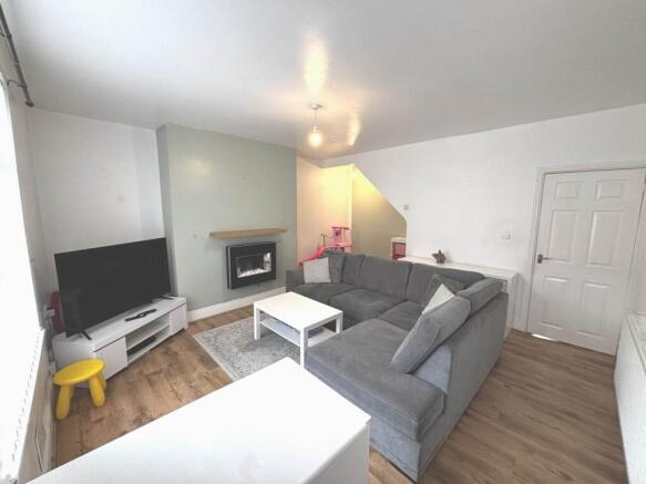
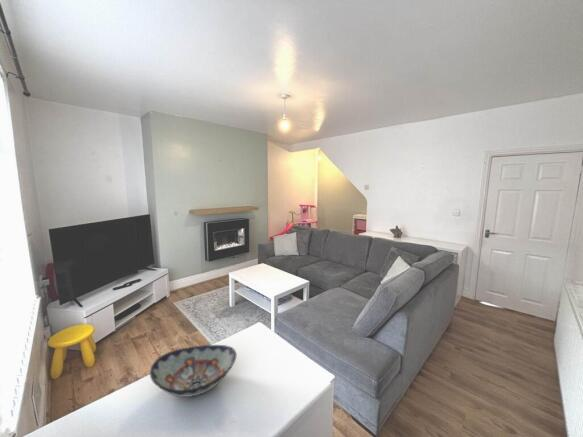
+ decorative bowl (195, 372)
